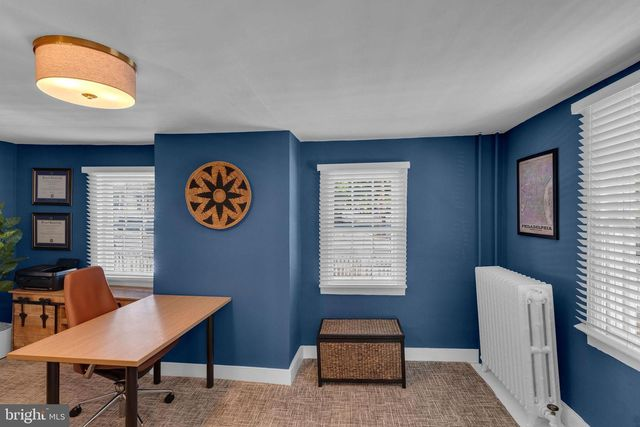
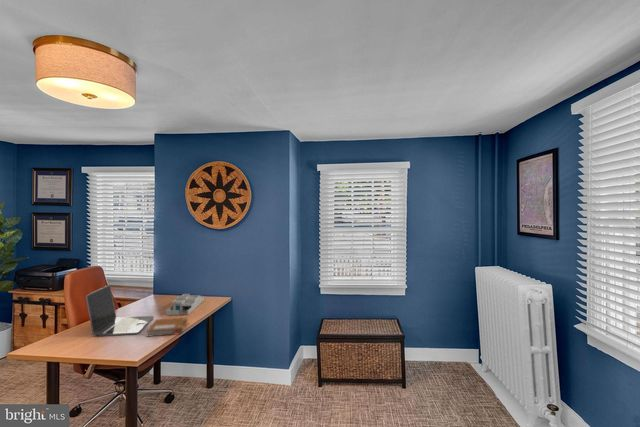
+ notebook (168, 326)
+ desk organizer (186, 301)
+ laptop (114, 308)
